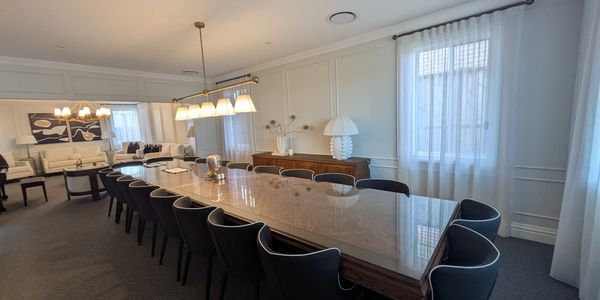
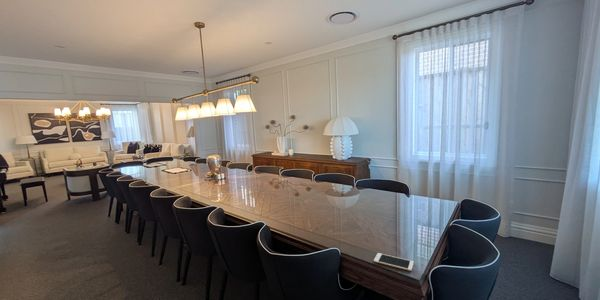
+ cell phone (393, 261)
